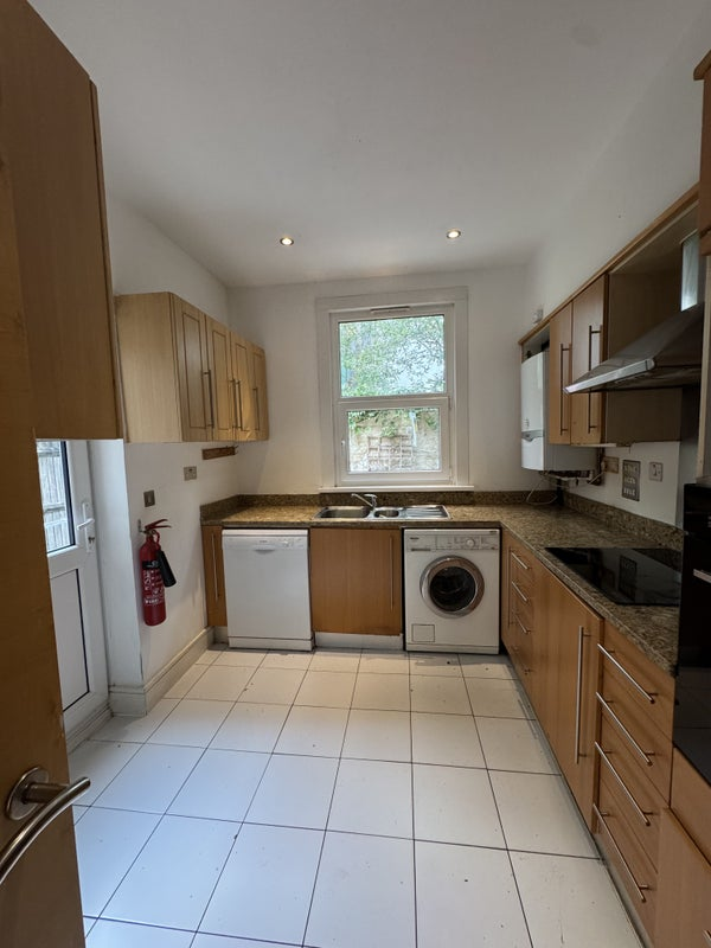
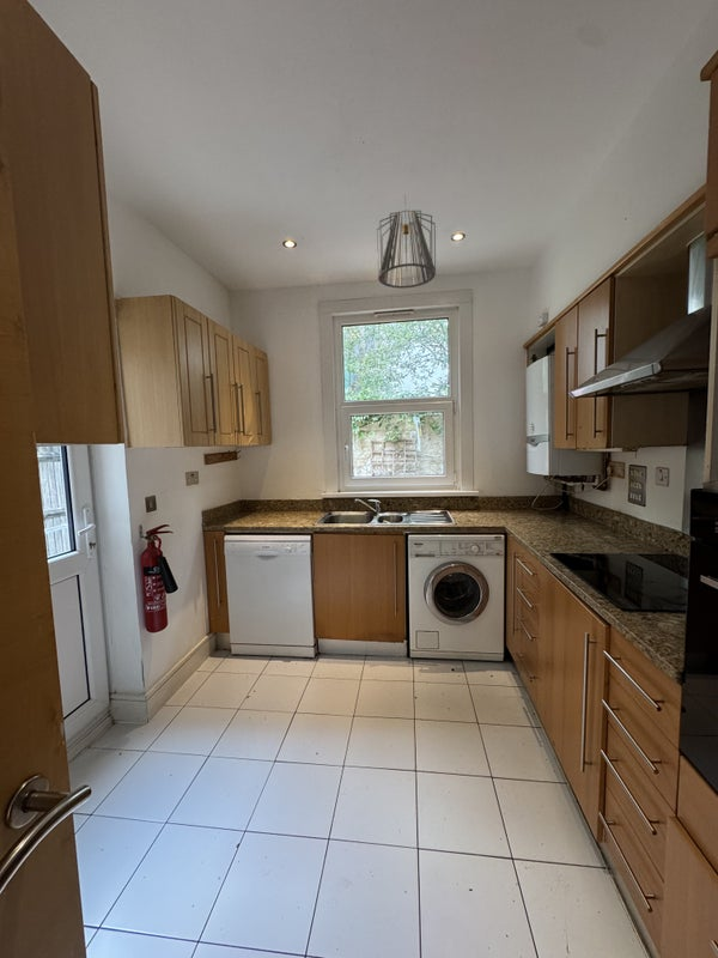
+ pendant light (406, 236)
